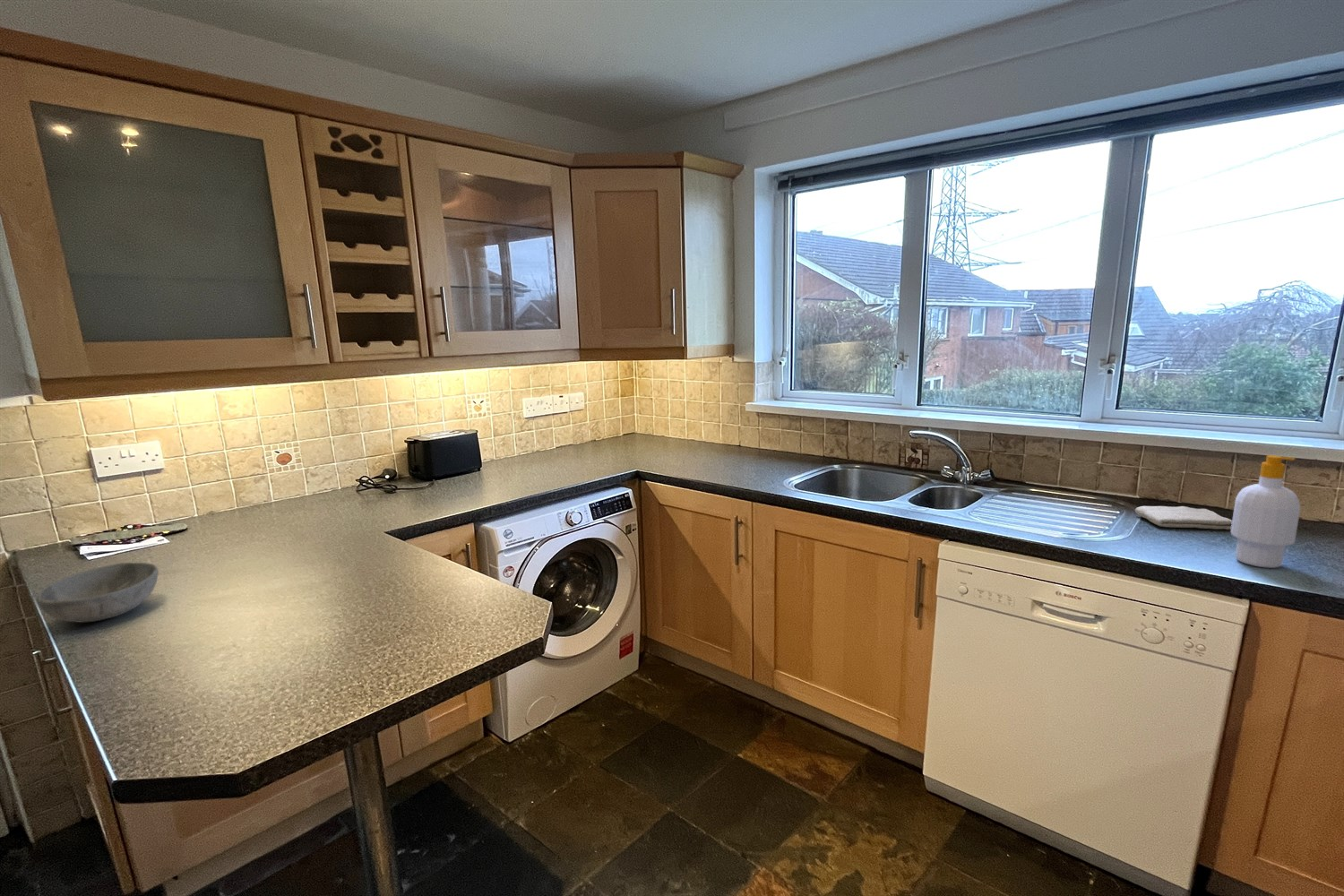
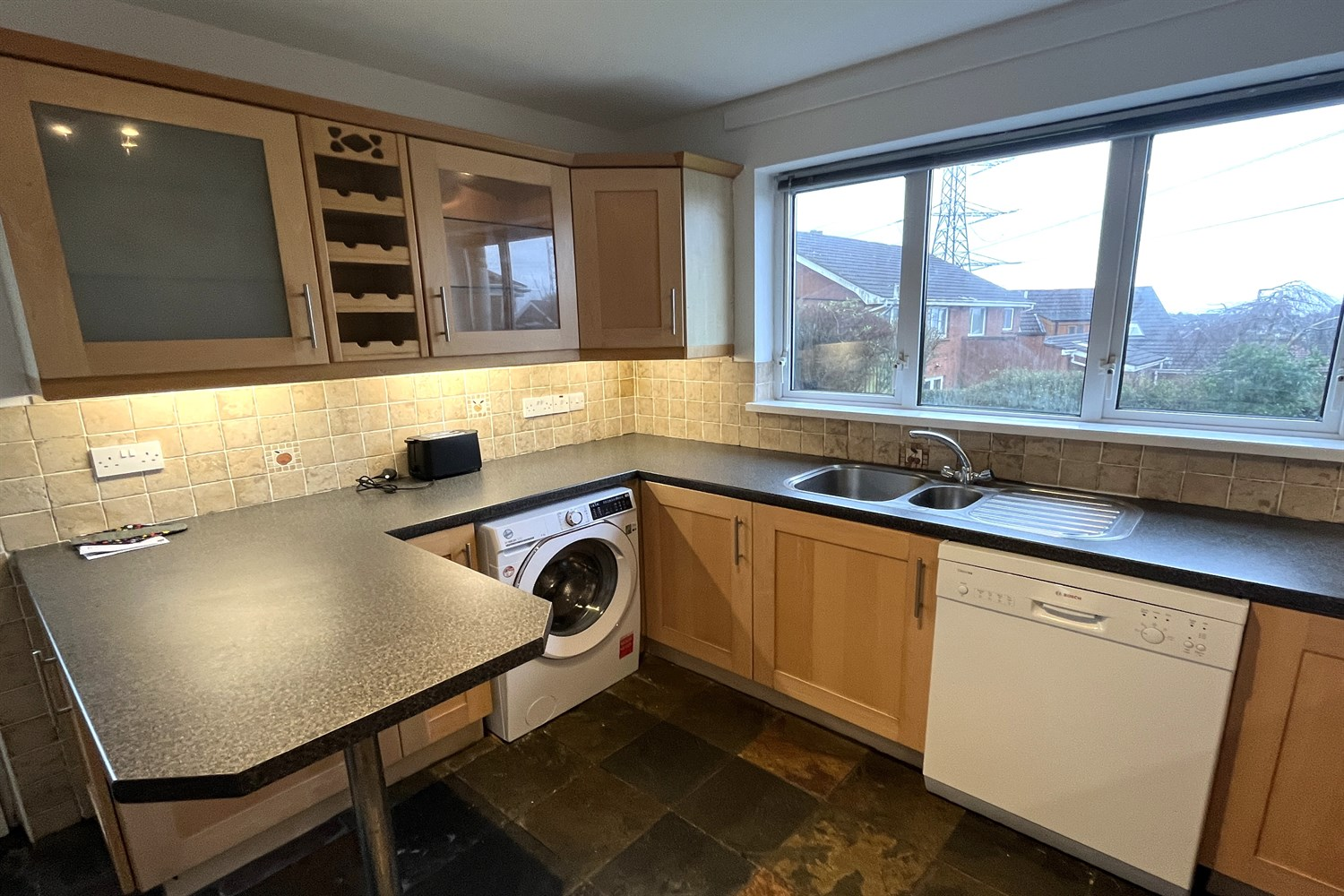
- bowl (102, 596)
- washcloth (1184, 517)
- soap bottle (1265, 510)
